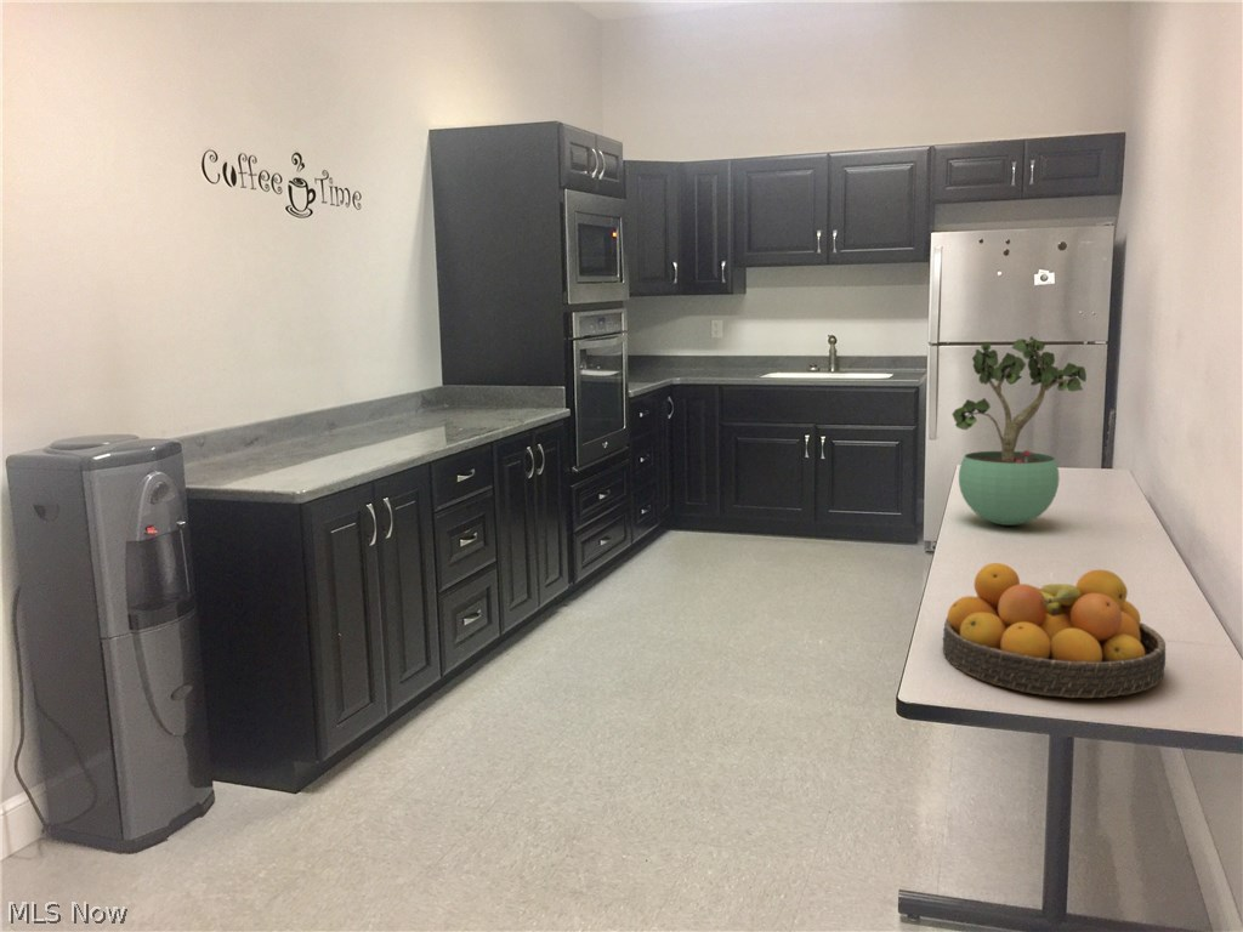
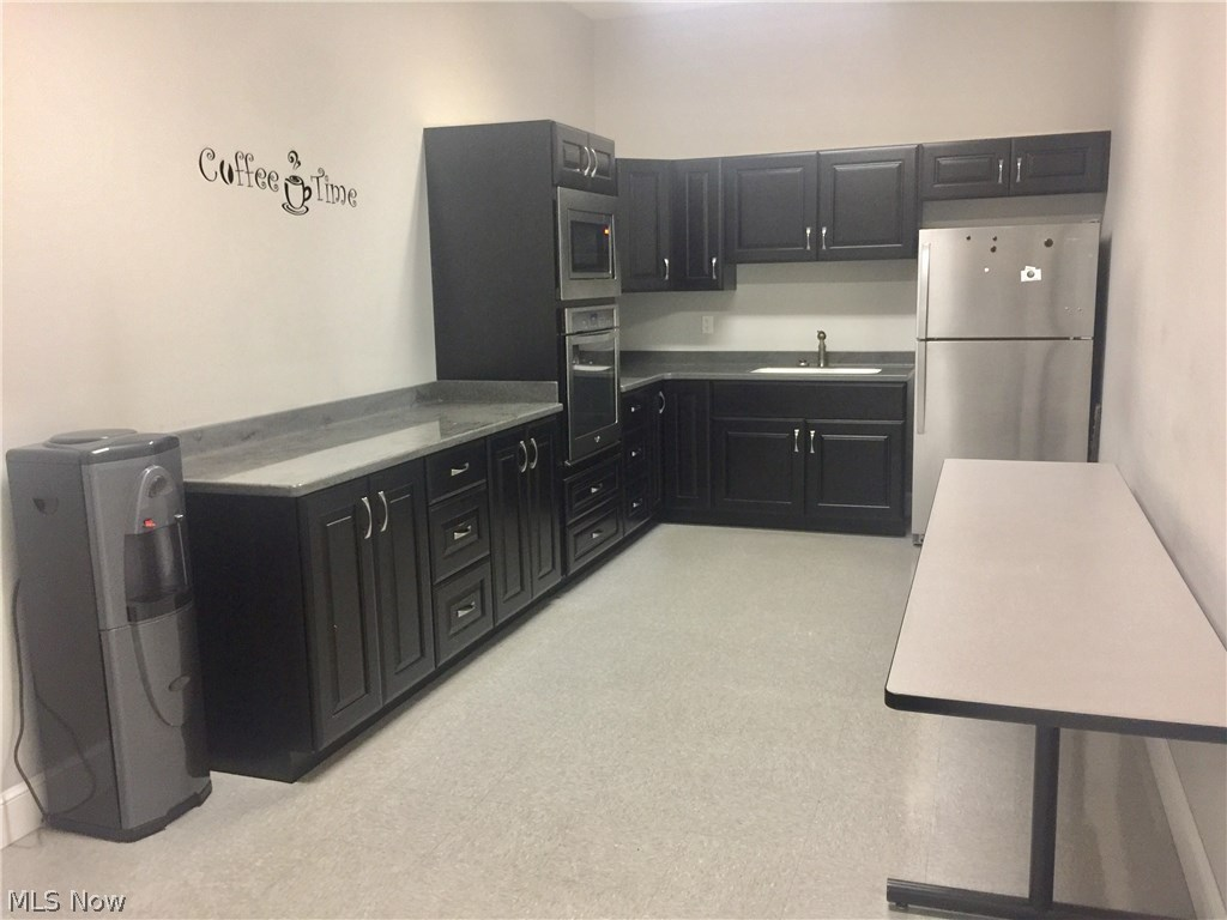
- potted plant (1015, 431)
- fruit bowl (1051, 616)
